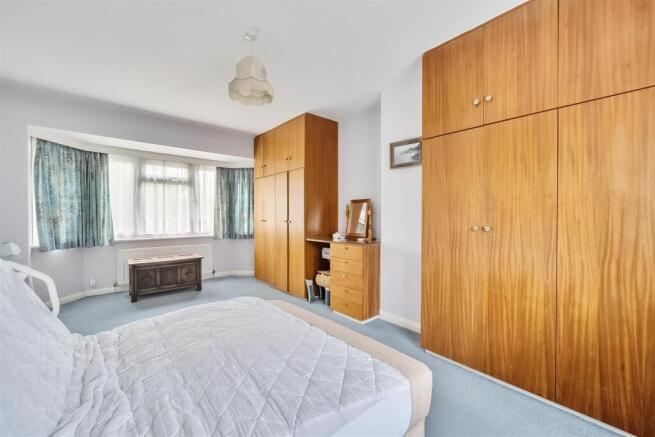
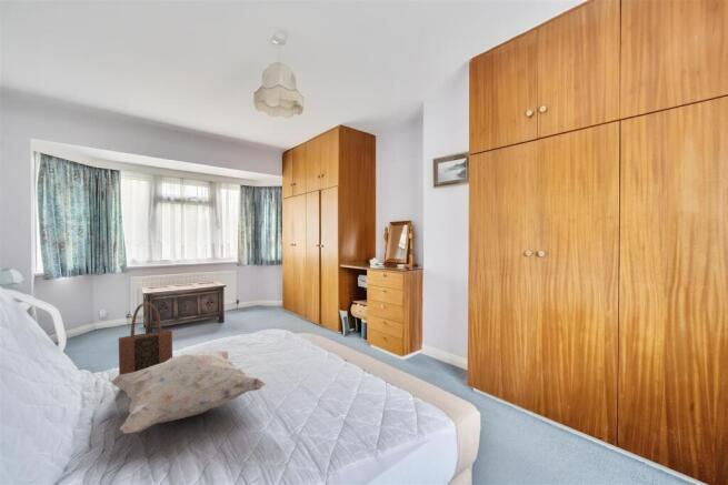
+ decorative pillow (188, 382)
+ tote bag (146, 343)
